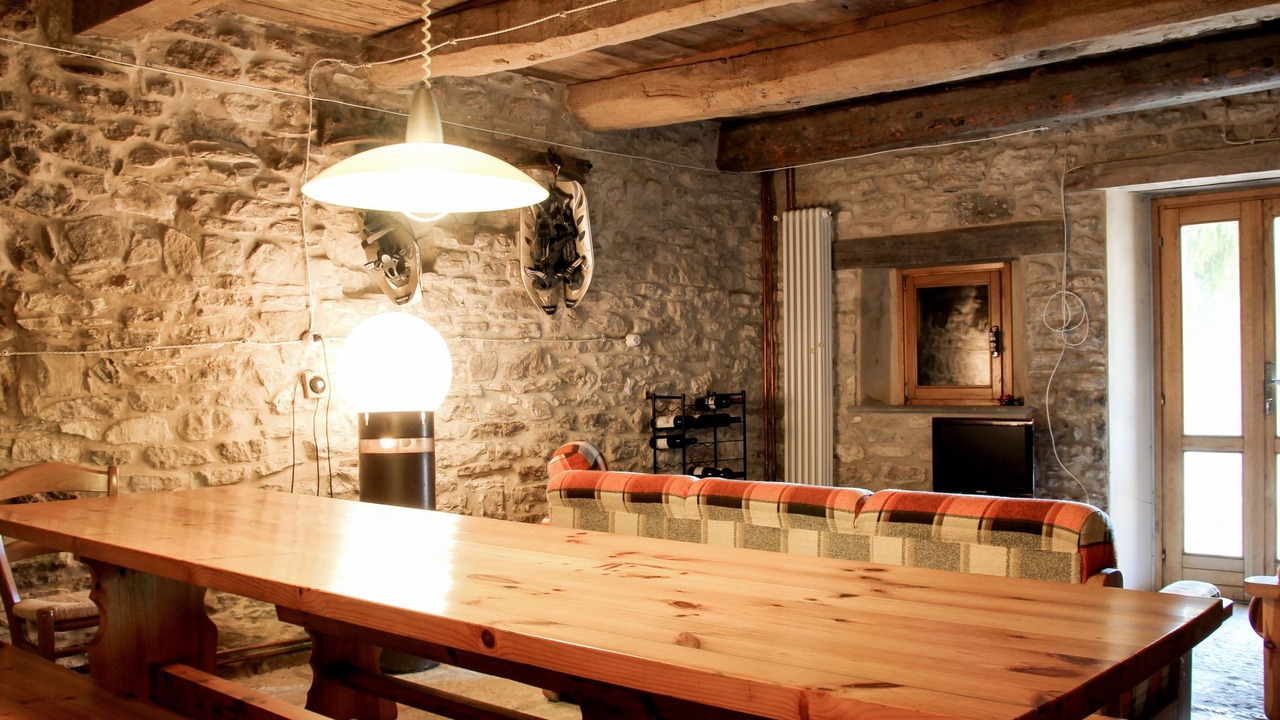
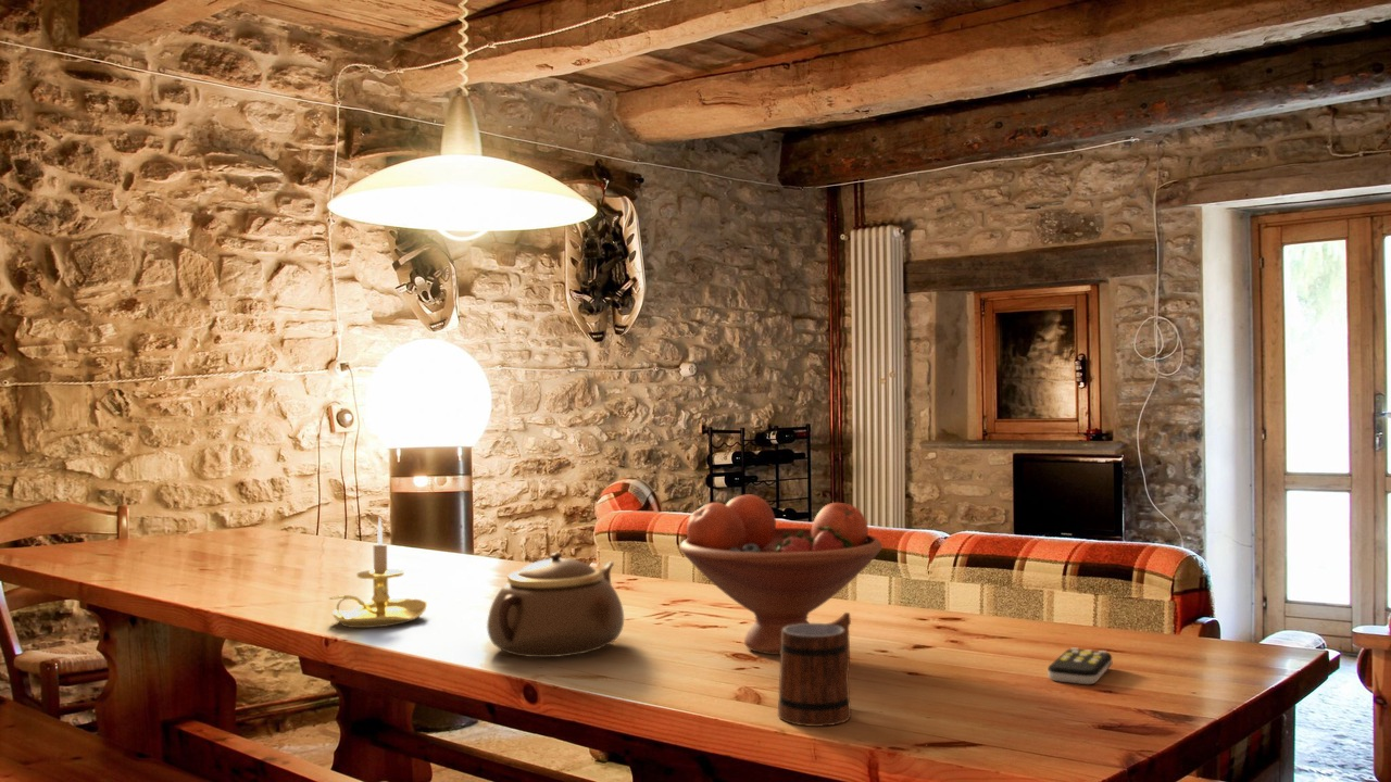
+ fruit bowl (780, 572)
+ teapot (555, 598)
+ candle holder (374, 569)
+ mug (822, 666)
+ remote control (1080, 665)
